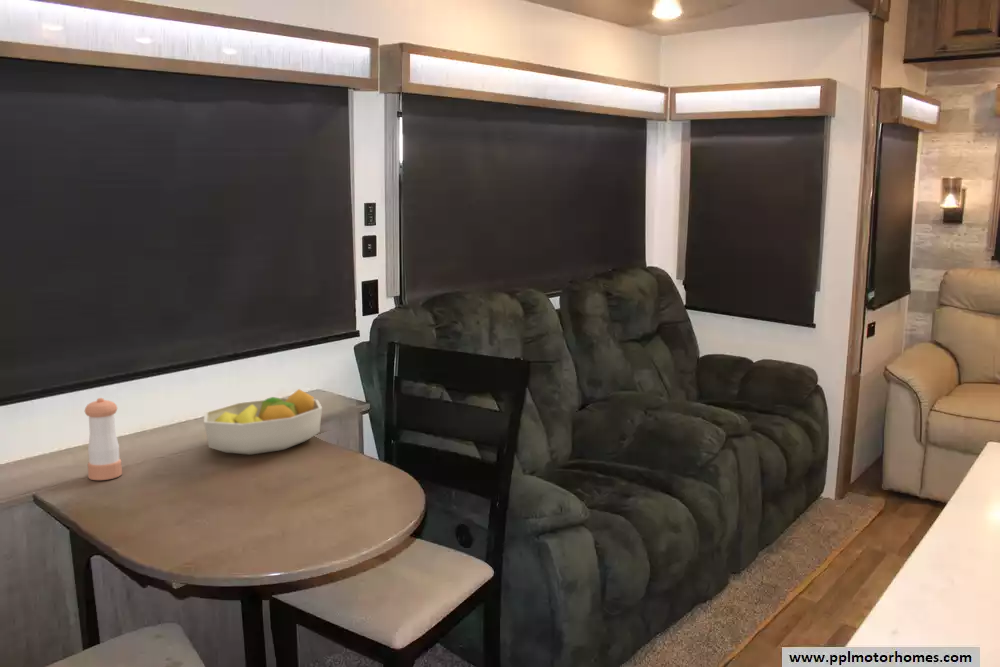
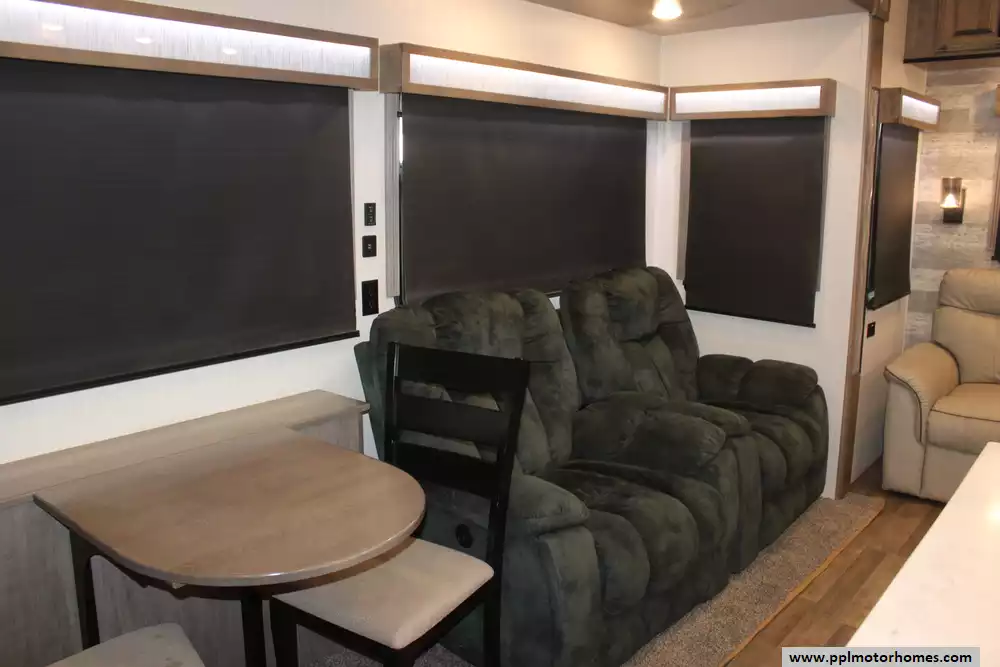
- fruit bowl (264, 419)
- pepper shaker (102, 437)
